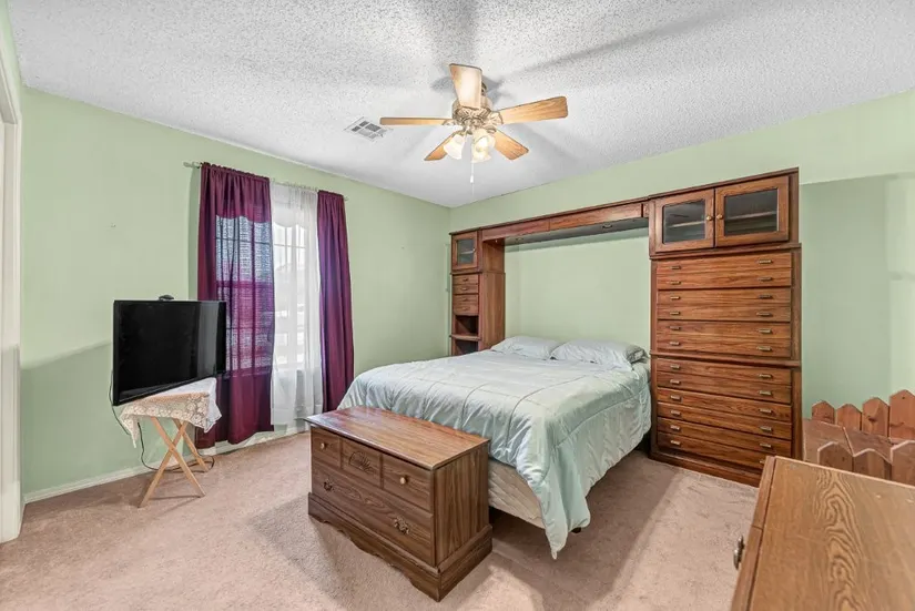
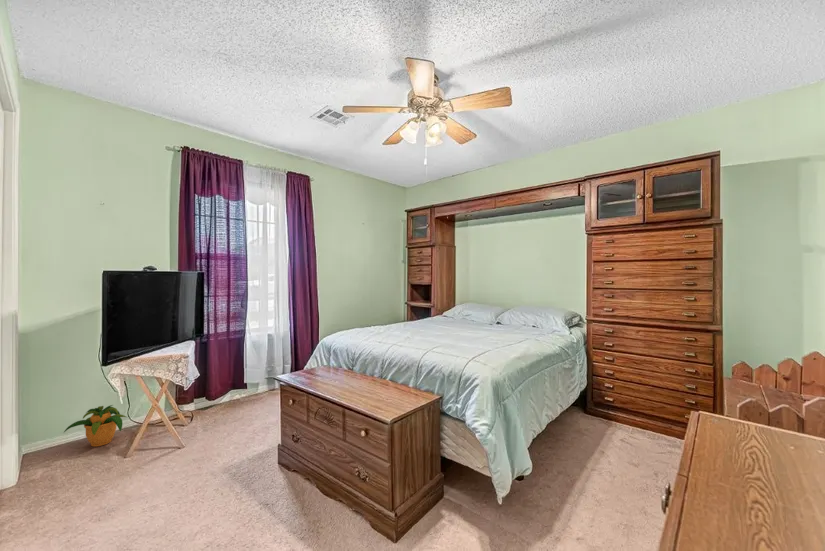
+ potted plant (97, 424)
